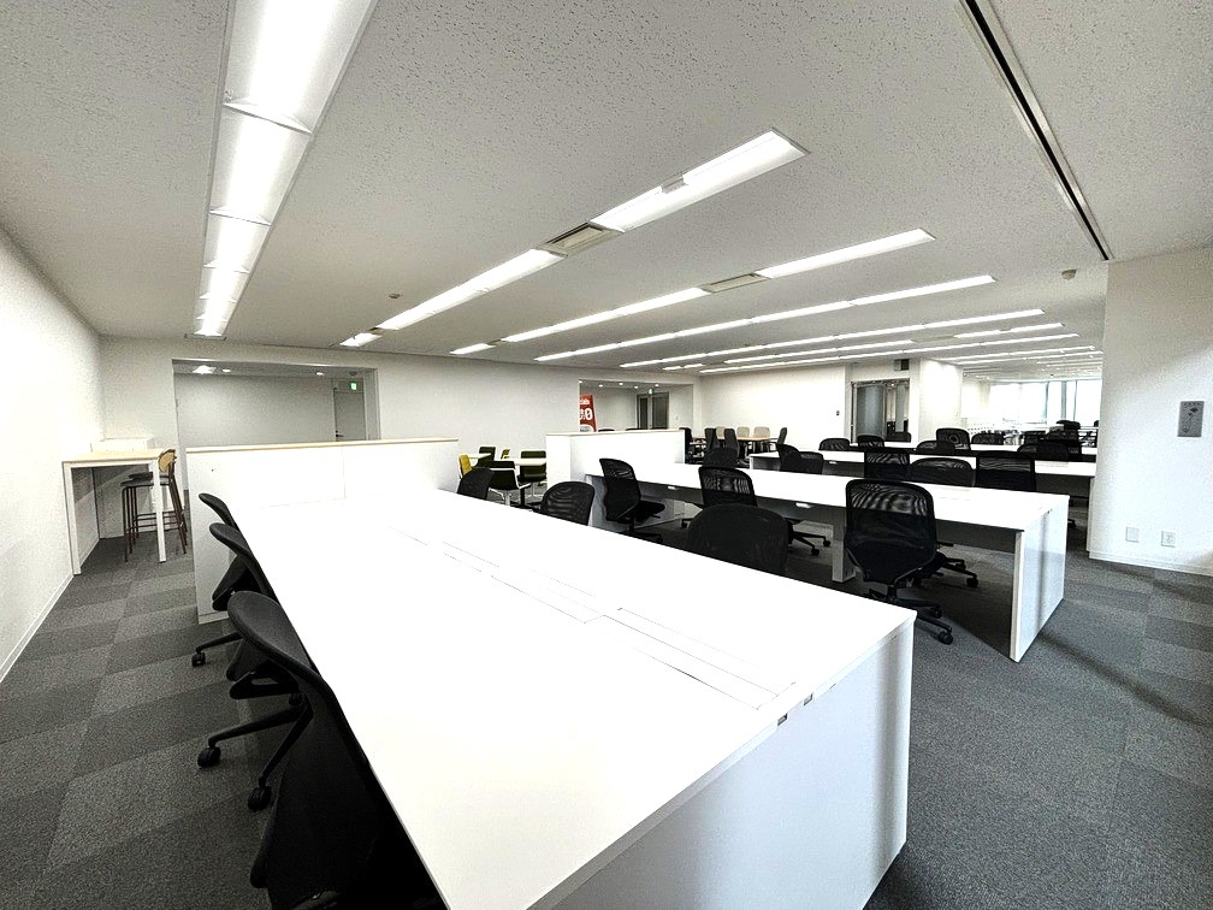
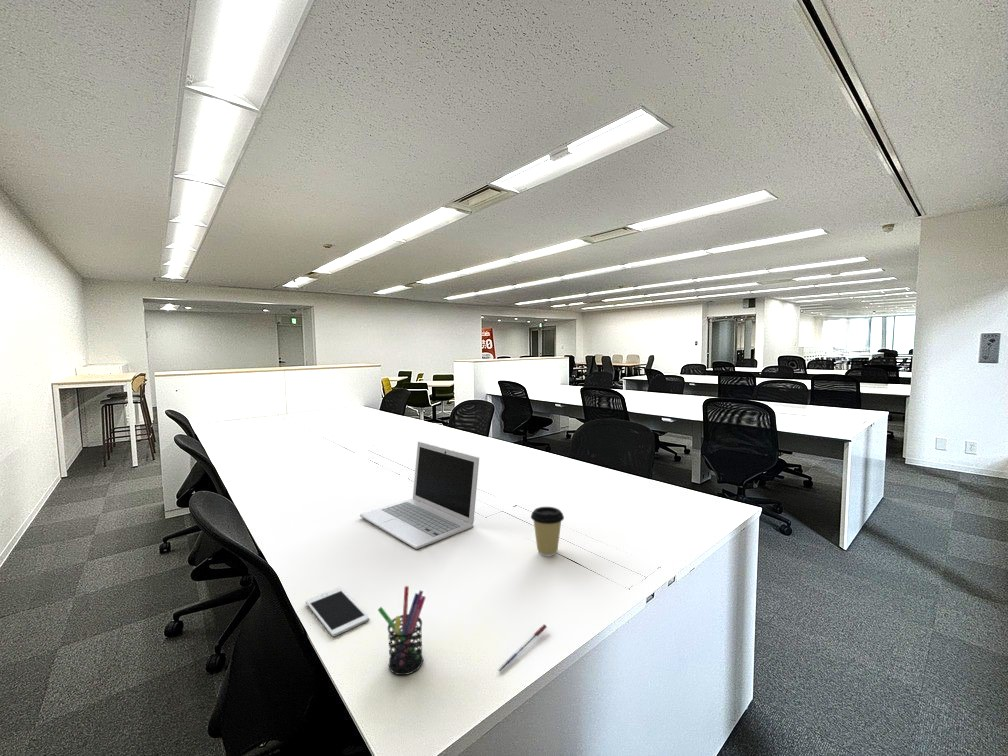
+ cell phone (336, 609)
+ pen holder (401, 628)
+ pen (523, 646)
+ coffee cup (547, 531)
+ laptop (417, 488)
